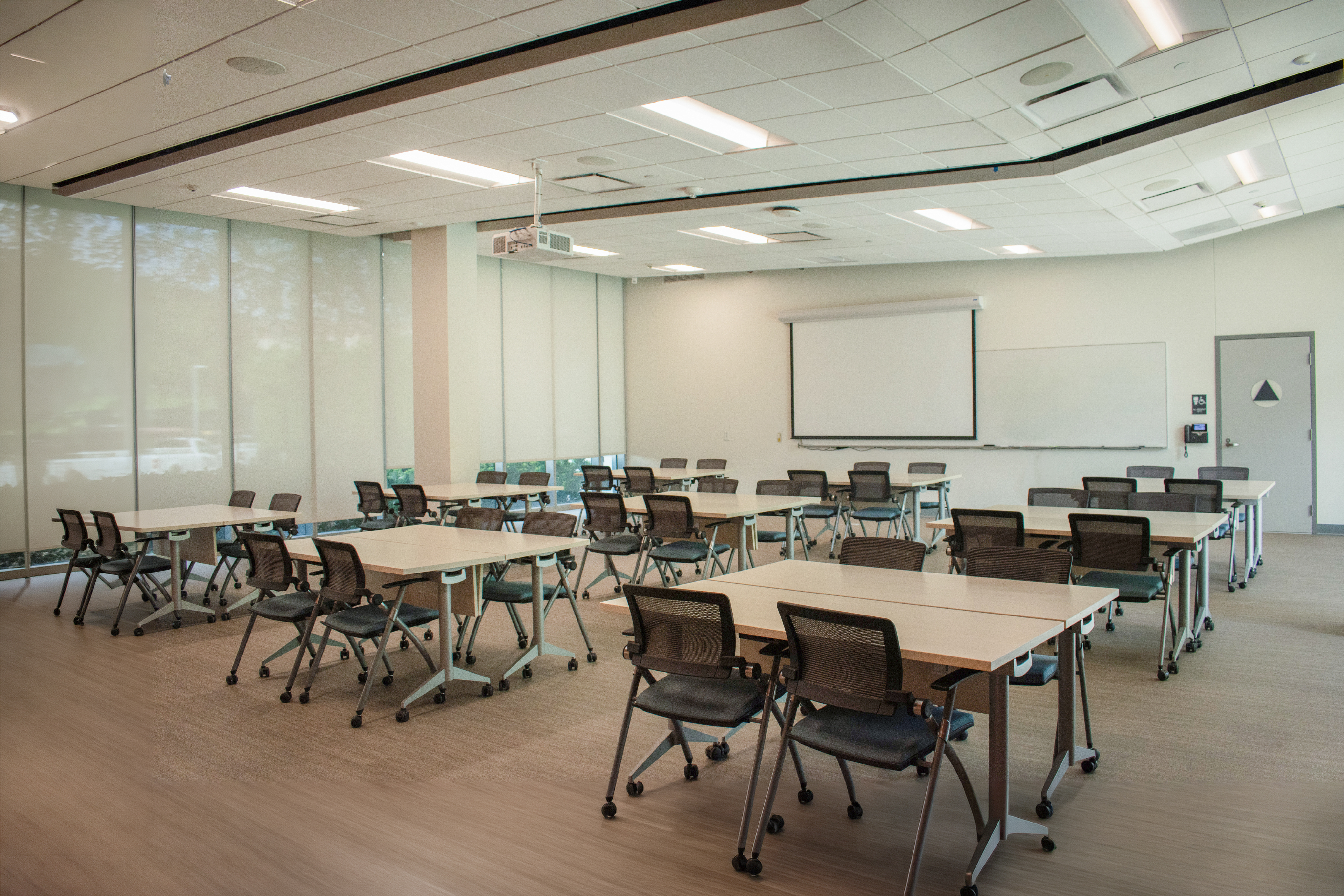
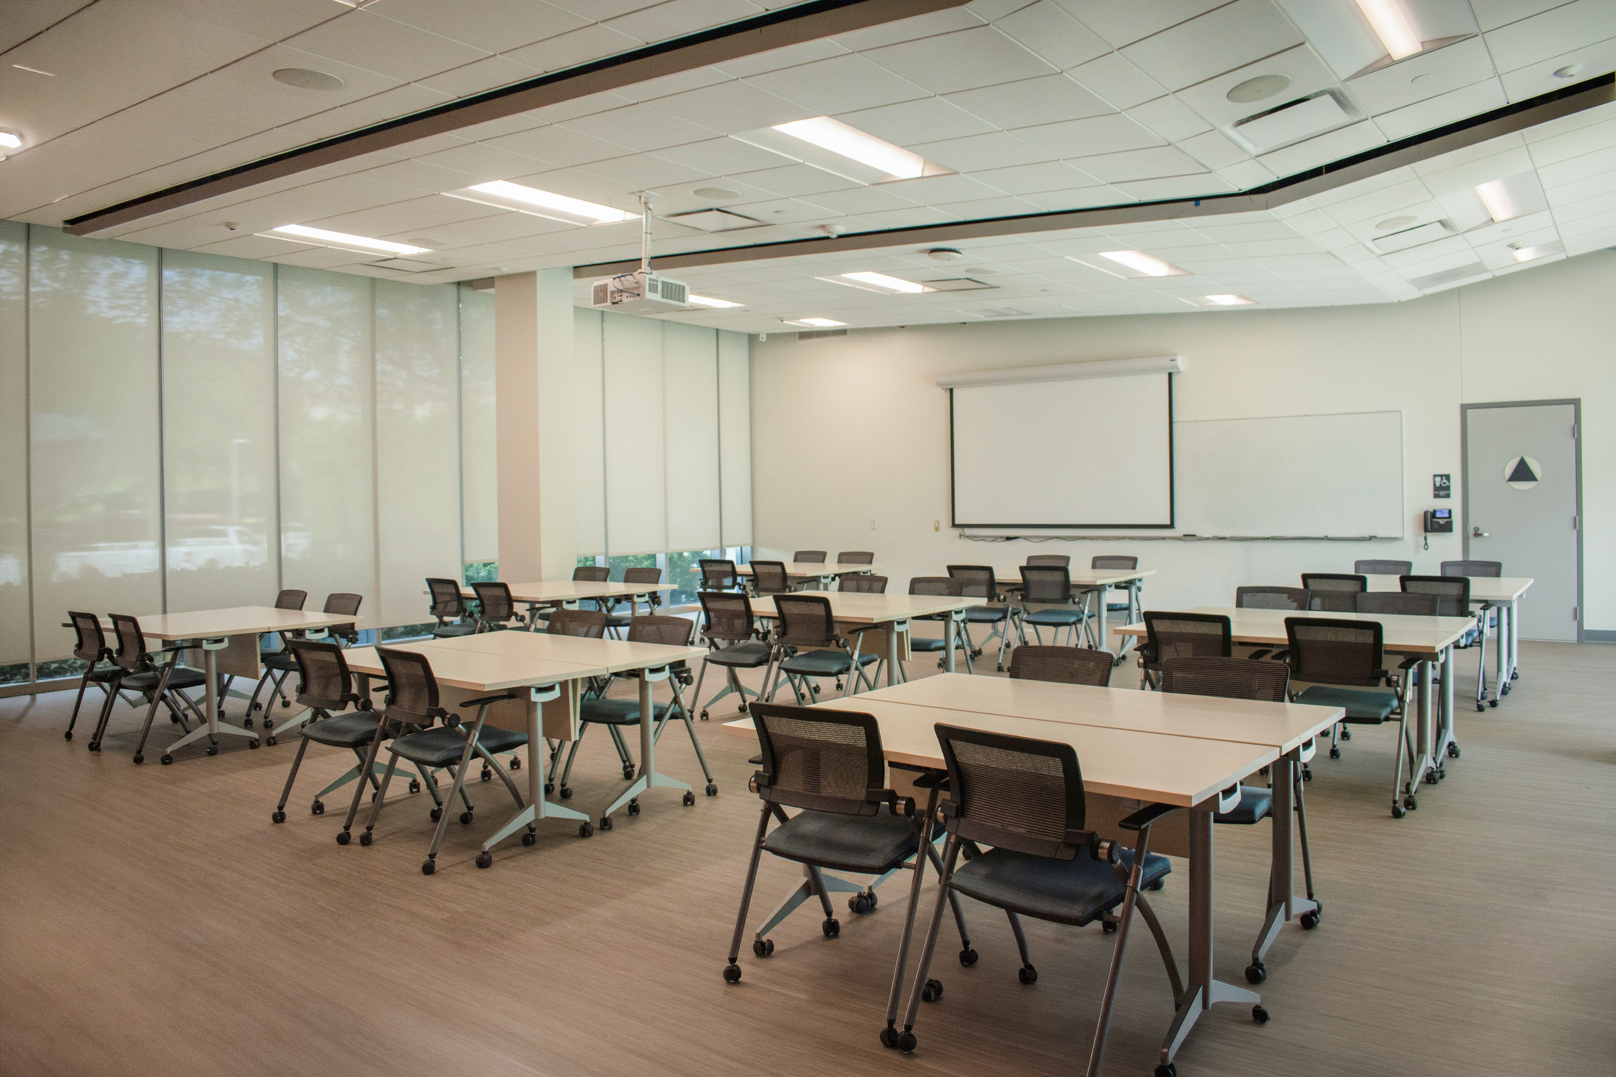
- smoke detector (167, 77)
